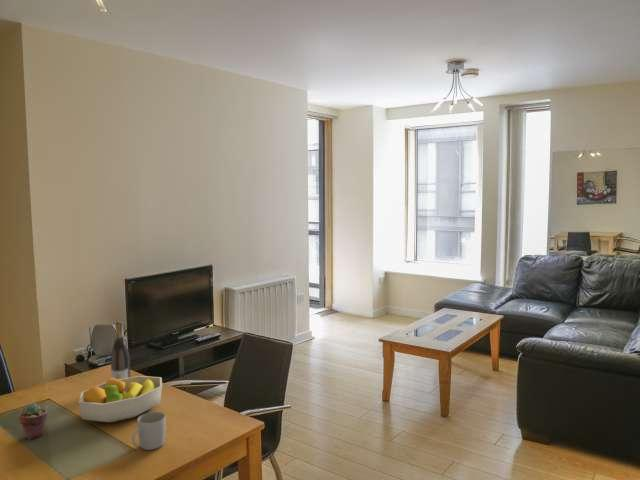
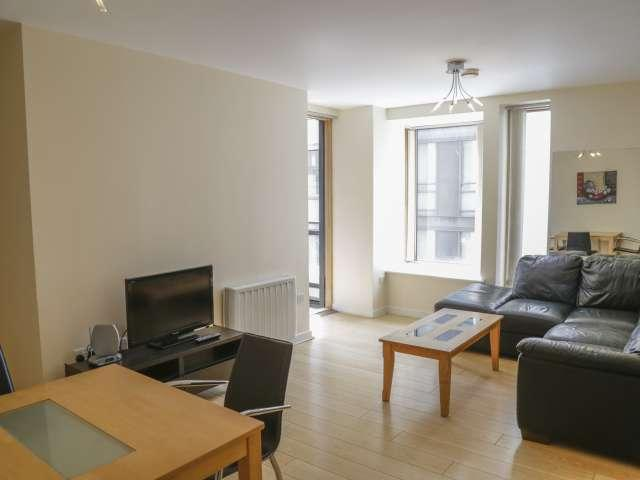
- potted succulent (33, 419)
- fruit bowl (122, 395)
- mug (147, 433)
- wine bottle (120, 354)
